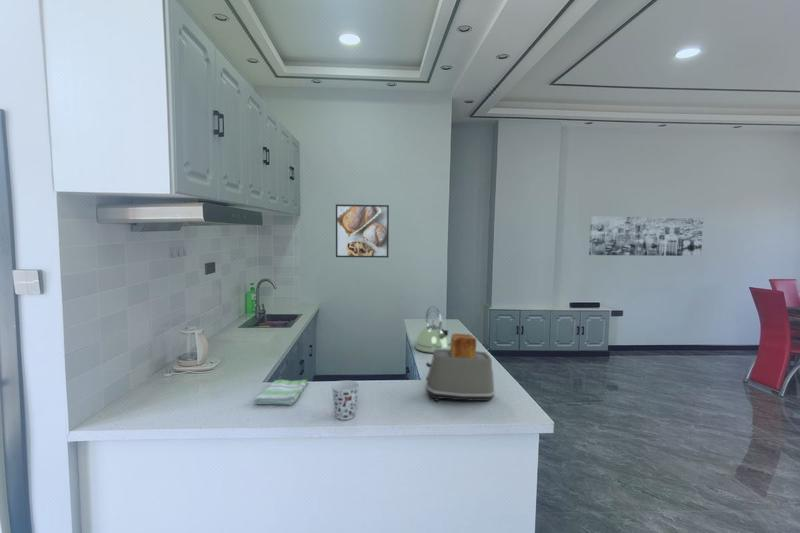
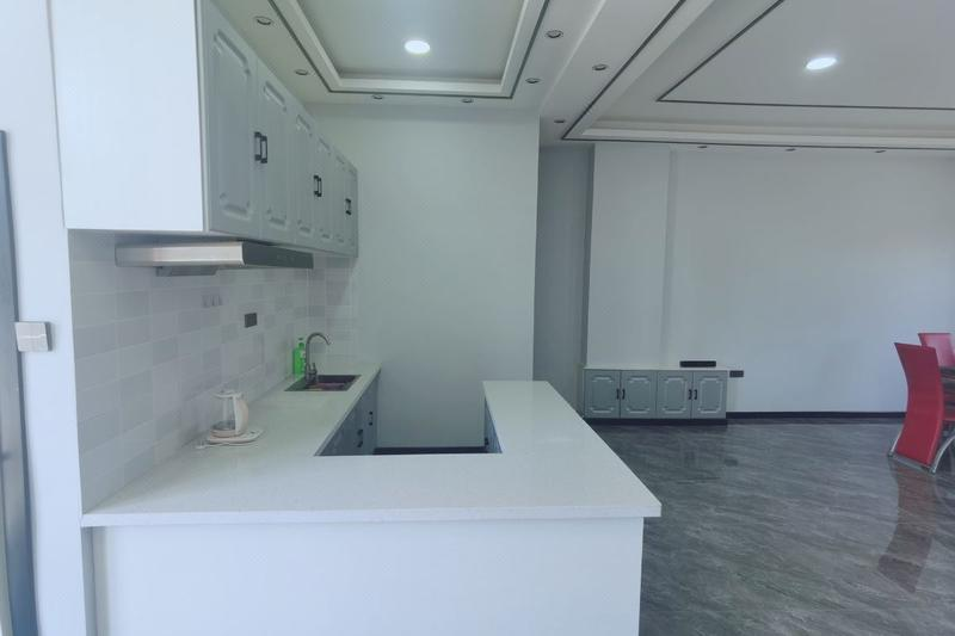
- wall art (646, 236)
- cup (345, 400)
- toaster (460, 366)
- kettle (434, 327)
- dish towel (282, 390)
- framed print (362, 231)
